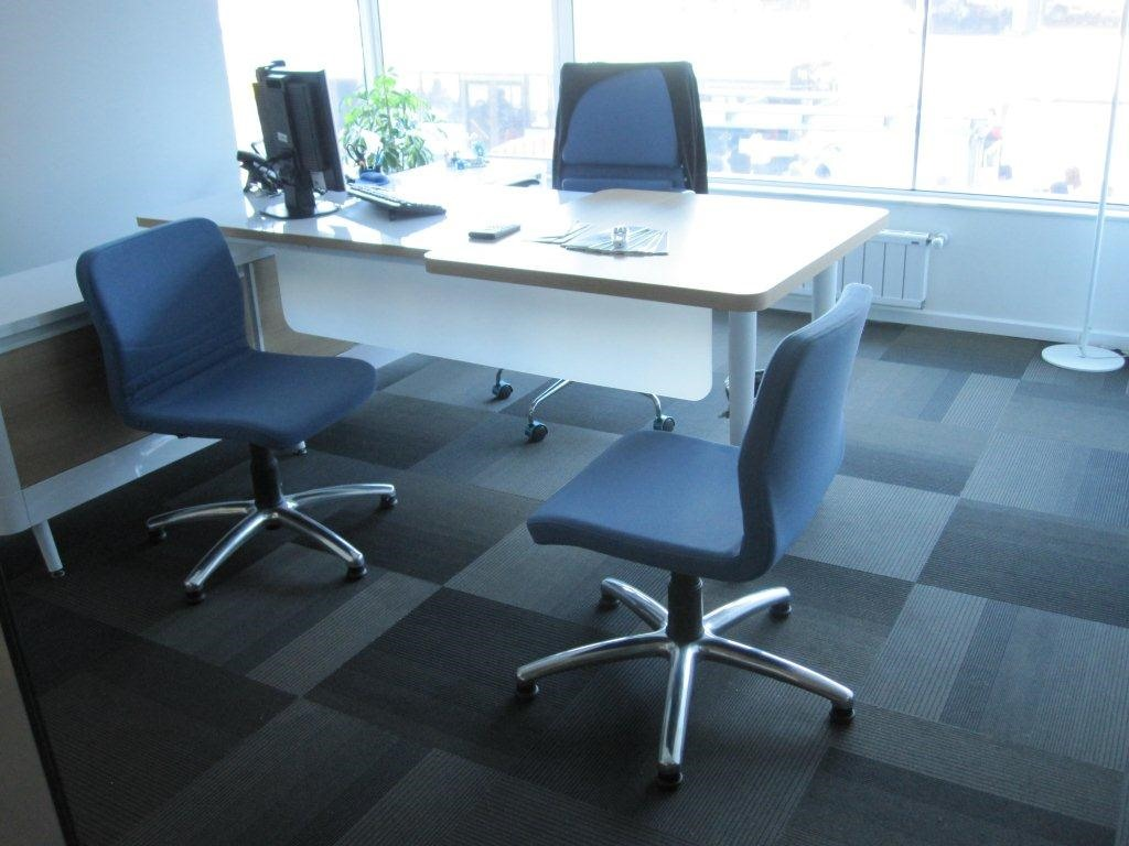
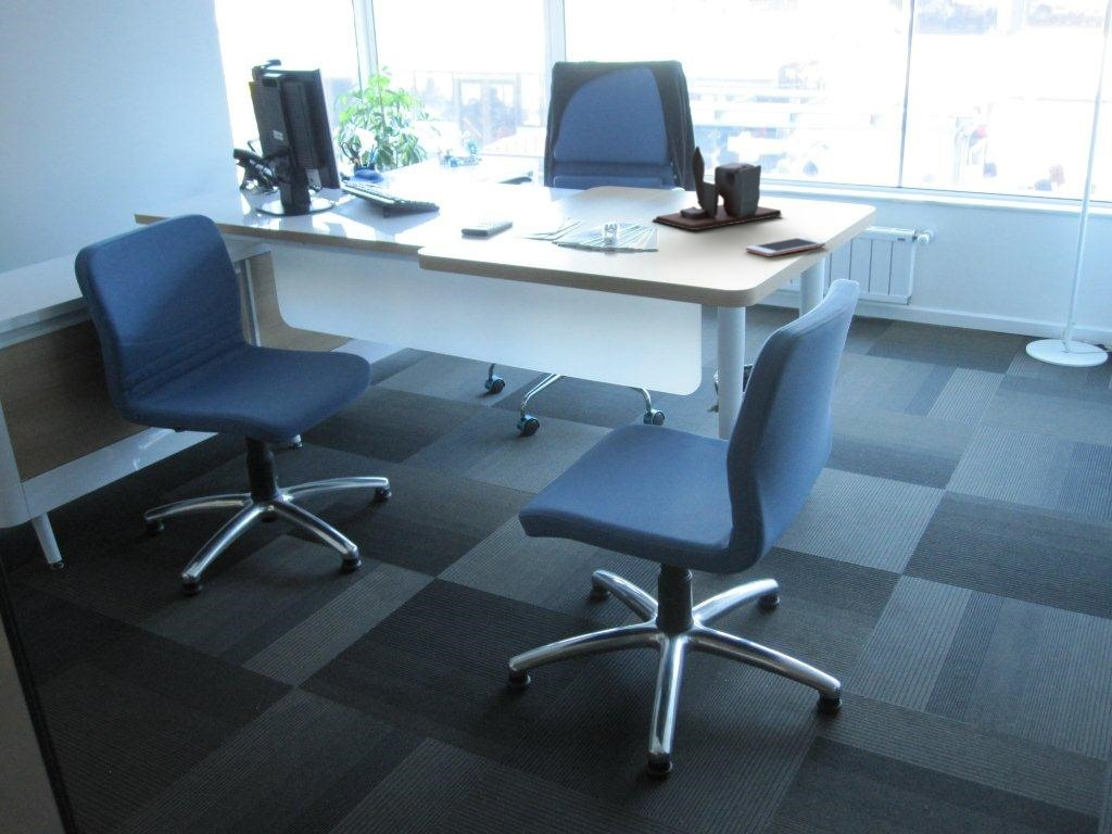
+ desk organizer (717, 181)
+ cell phone (785, 247)
